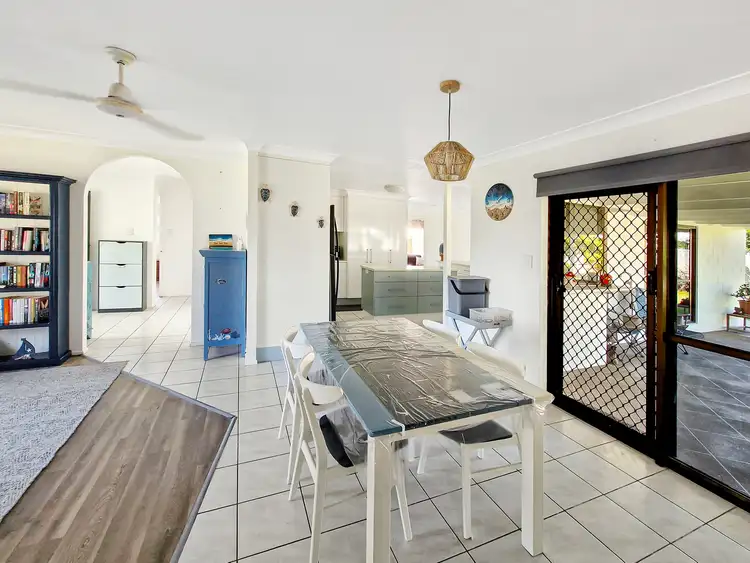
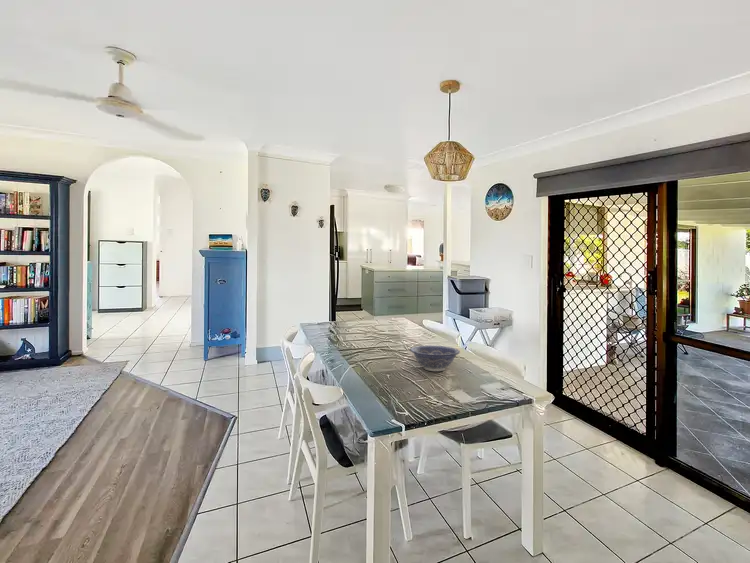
+ decorative bowl (434, 359)
